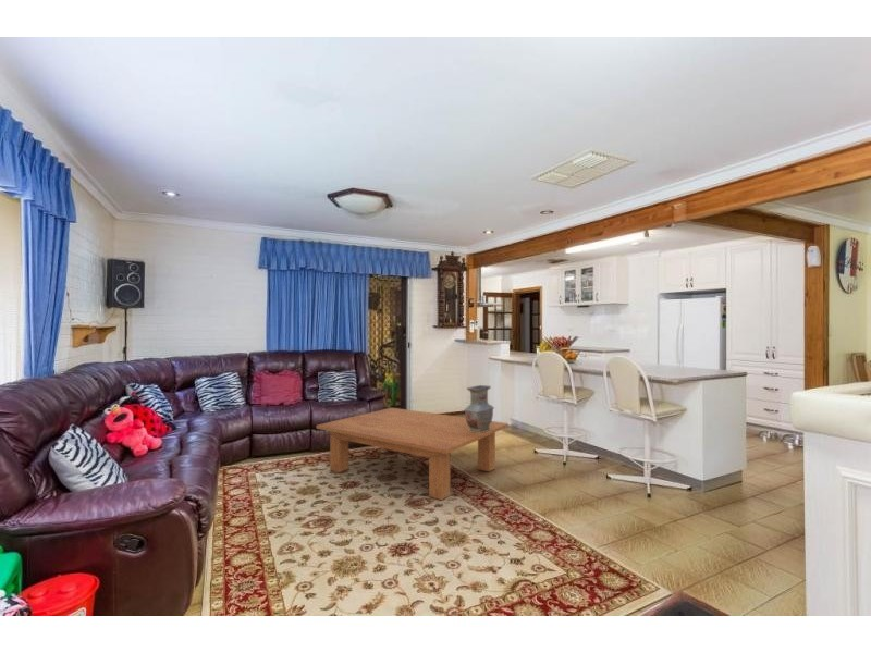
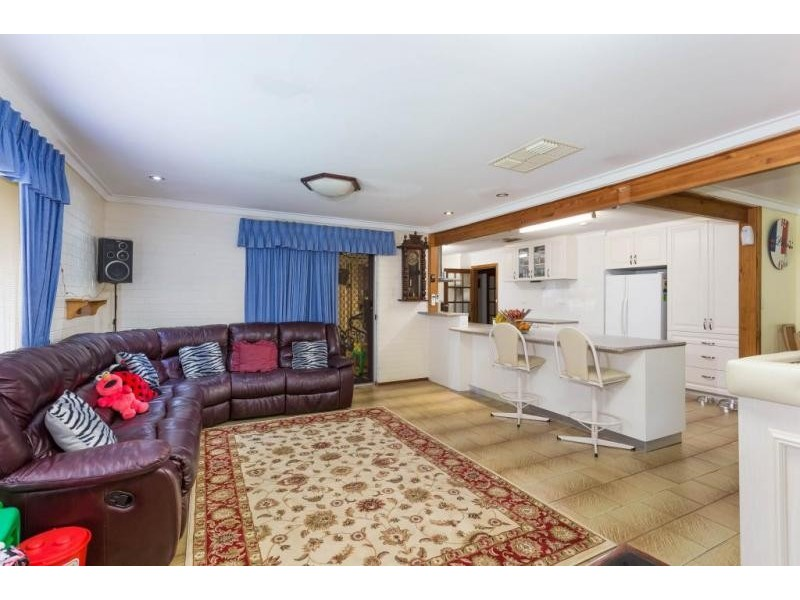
- coffee table (413, 446)
- vase (479, 408)
